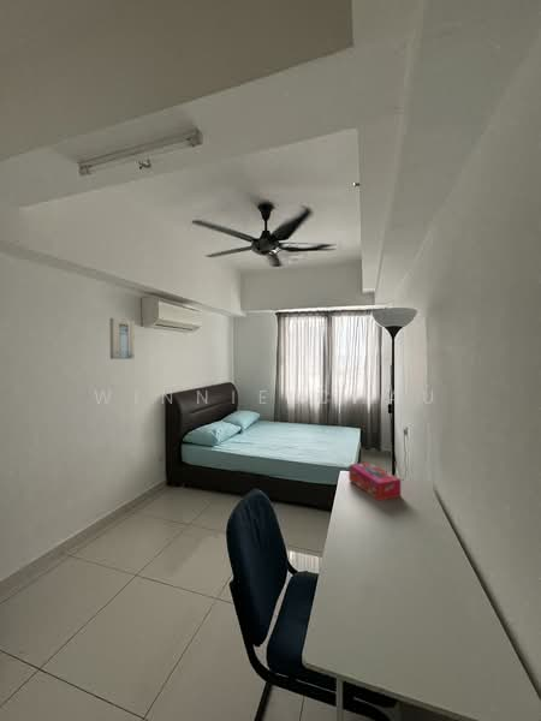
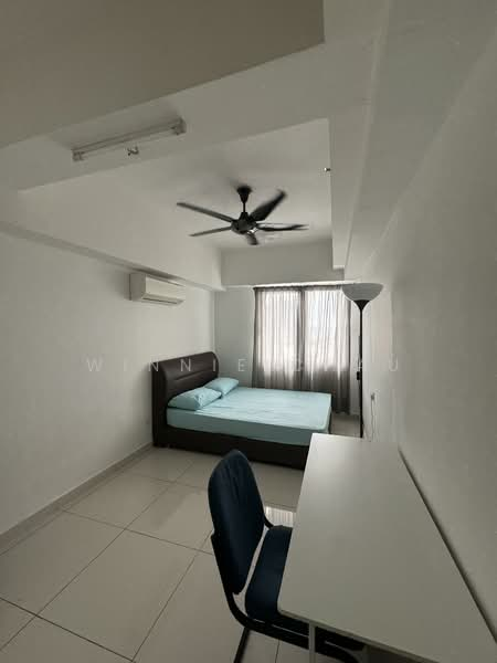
- wall art (121, 339)
- tissue box (373, 479)
